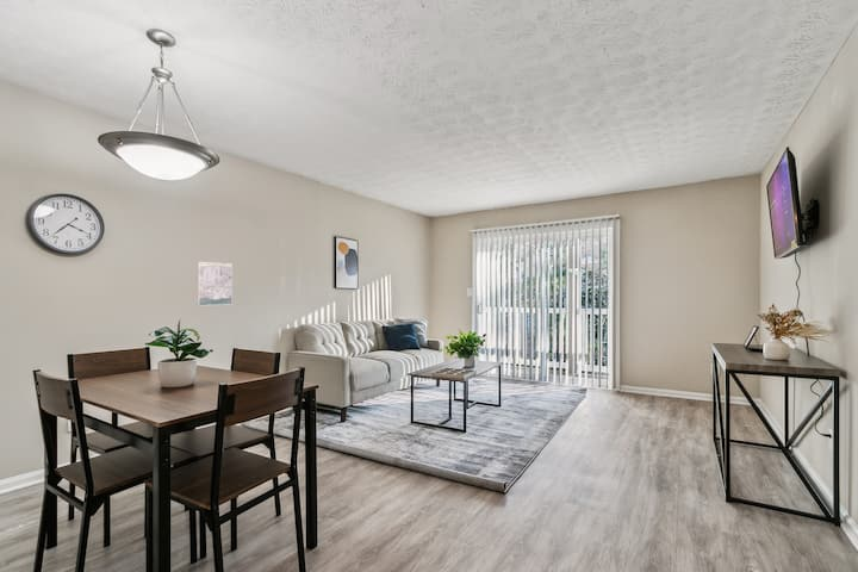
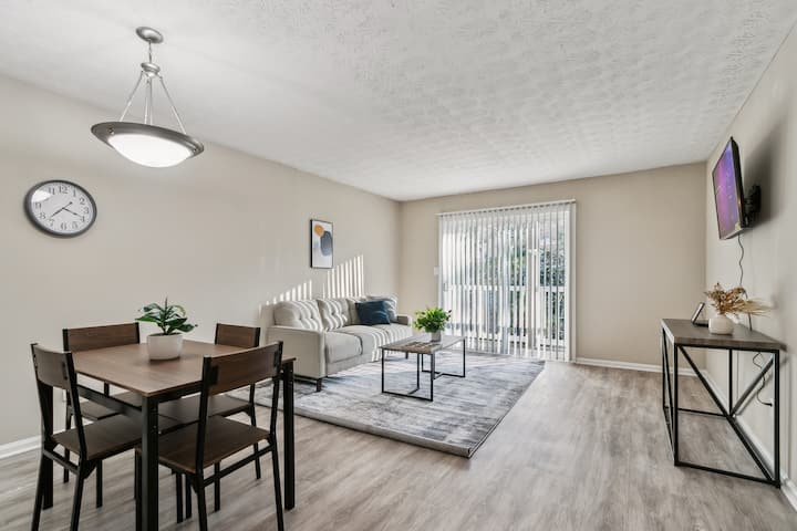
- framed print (214, 284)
